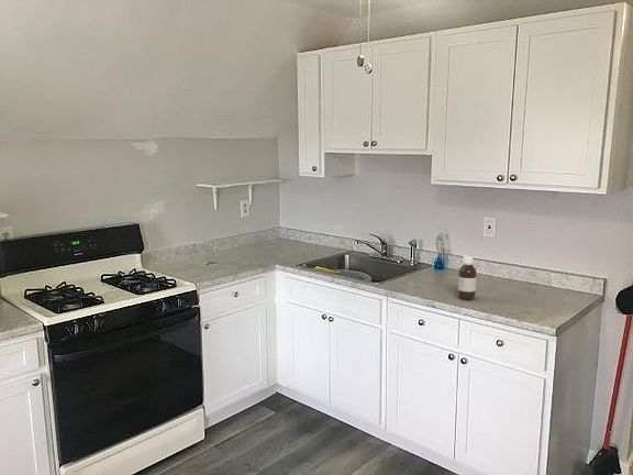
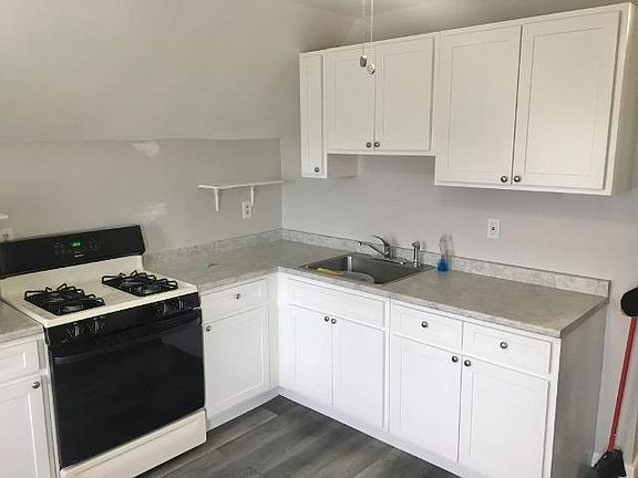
- bottle (467, 277)
